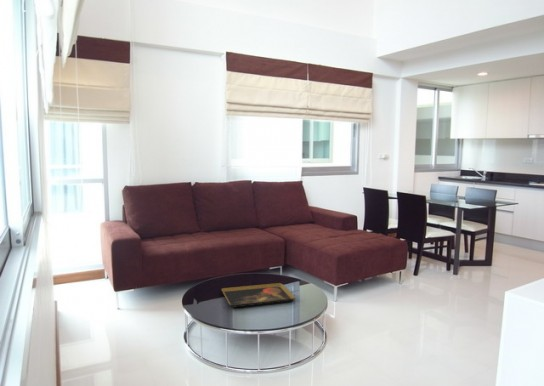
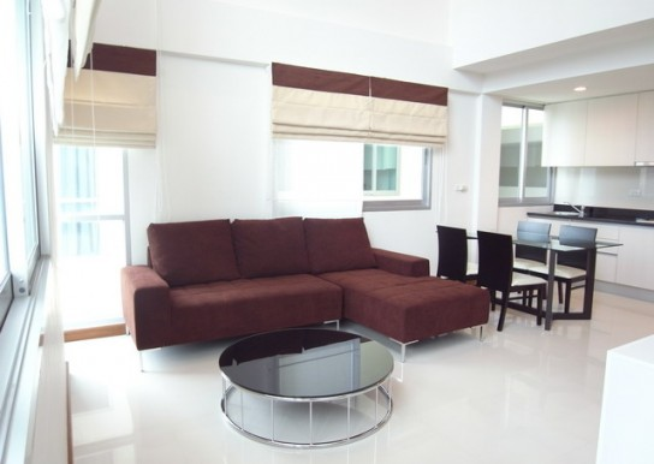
- decorative tray (257, 294)
